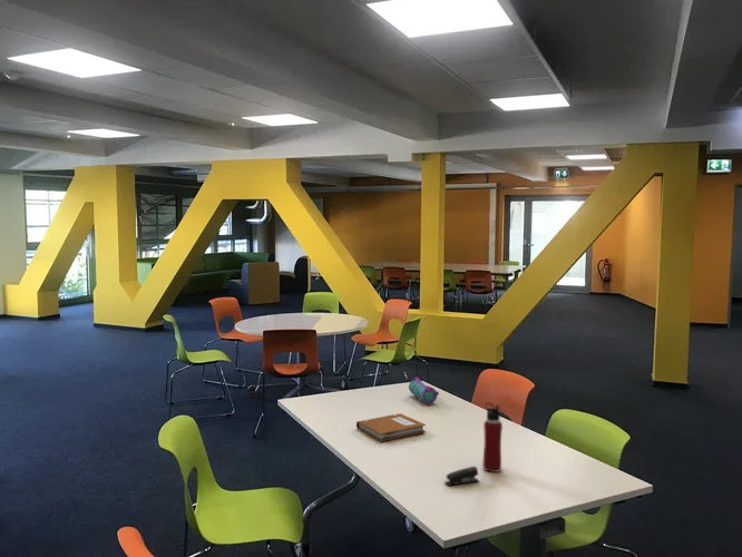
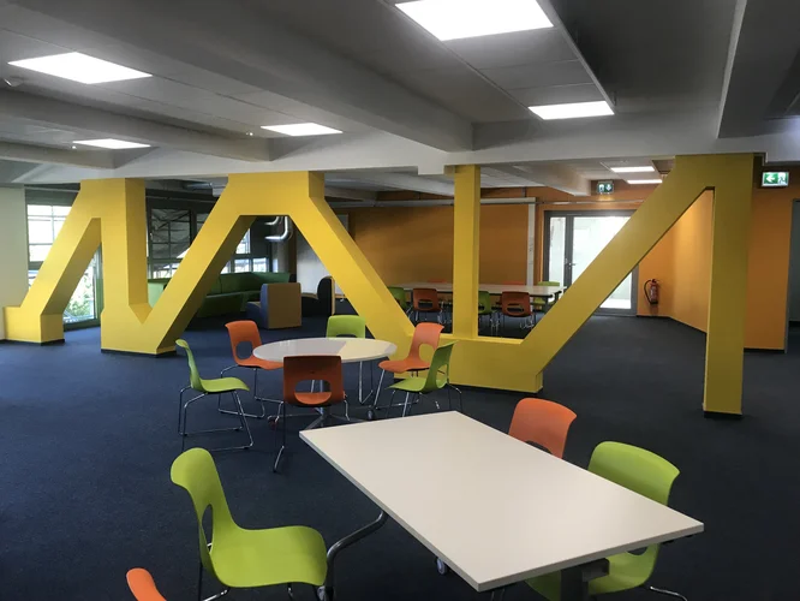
- stapler (461, 475)
- notebook (391, 426)
- water bottle (492, 436)
- pencil case (422, 390)
